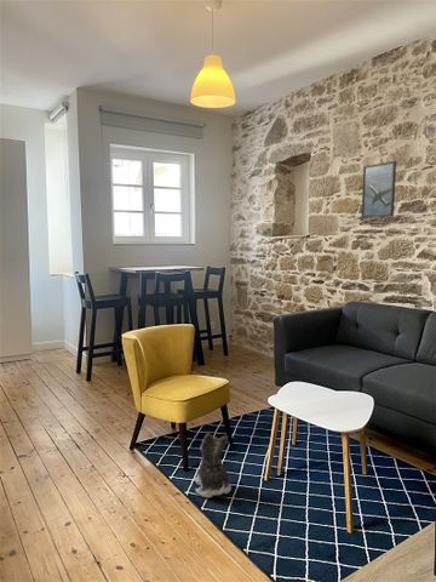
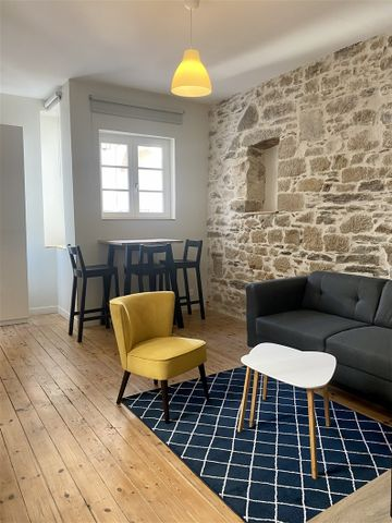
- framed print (378, 190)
- plush toy (213, 462)
